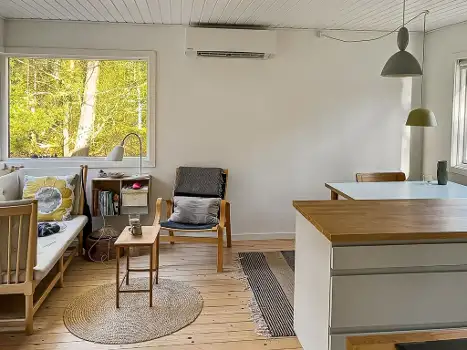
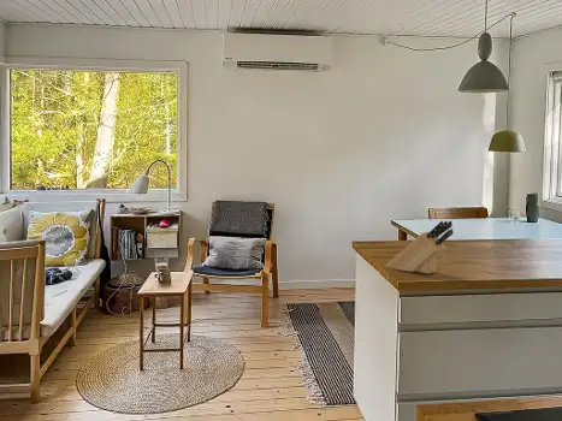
+ knife block (420, 244)
